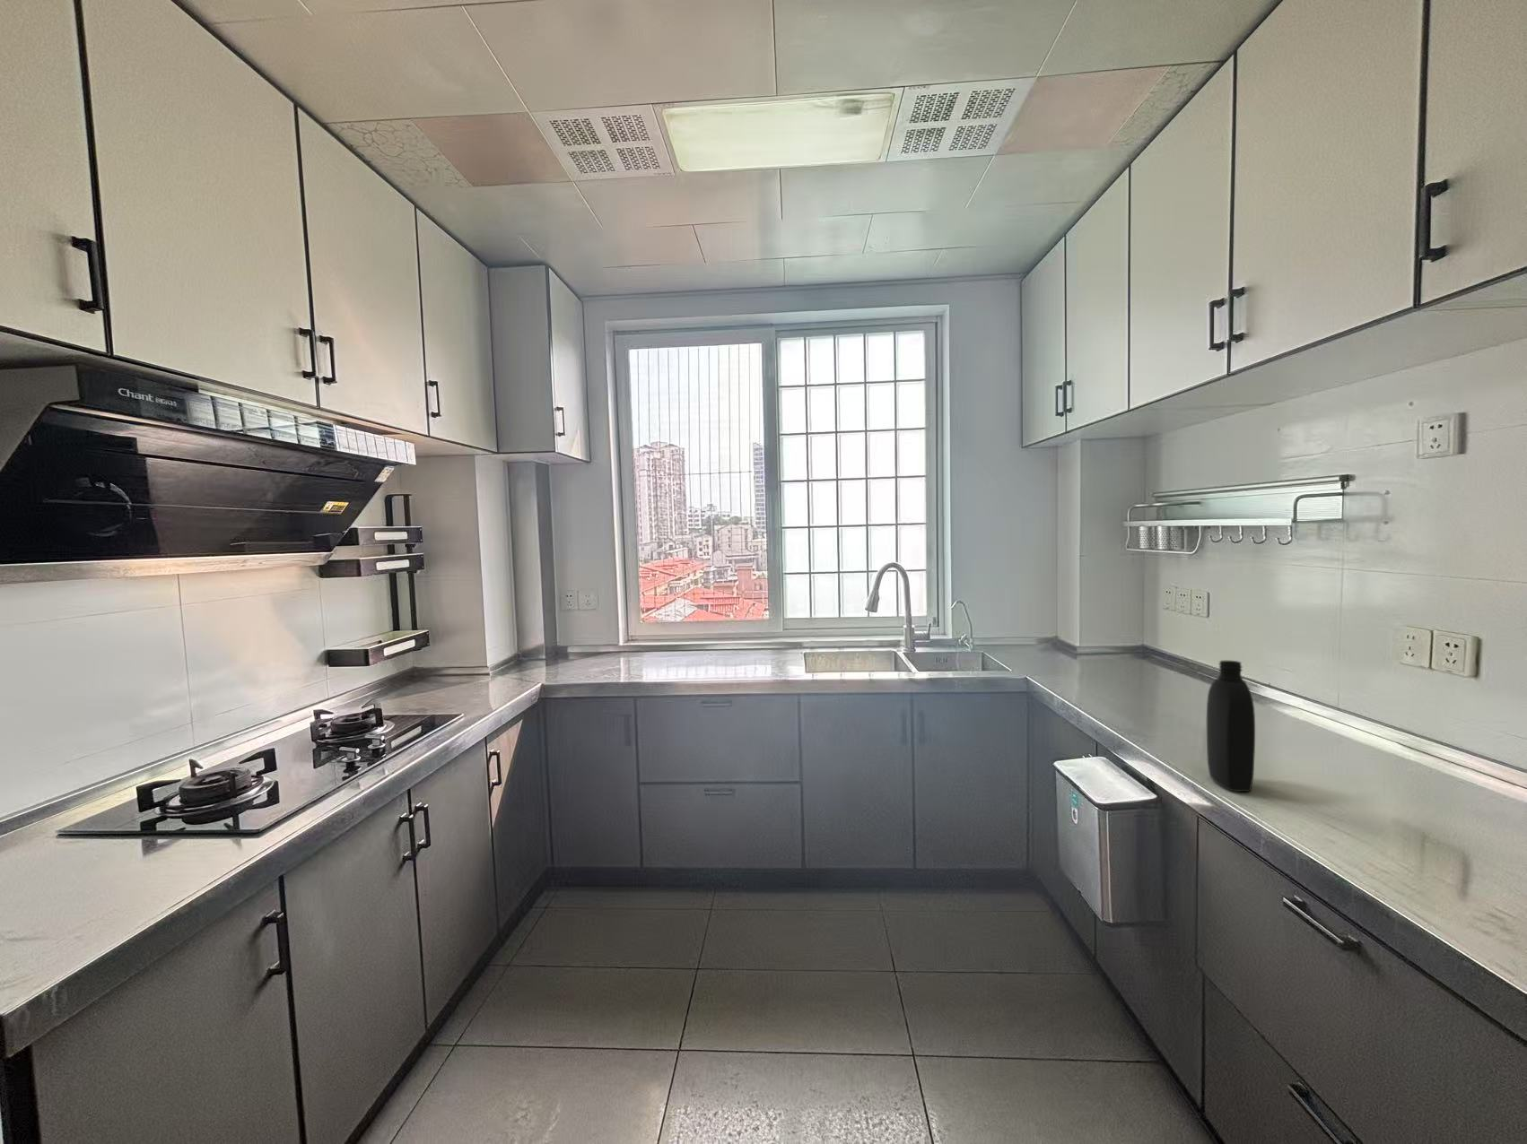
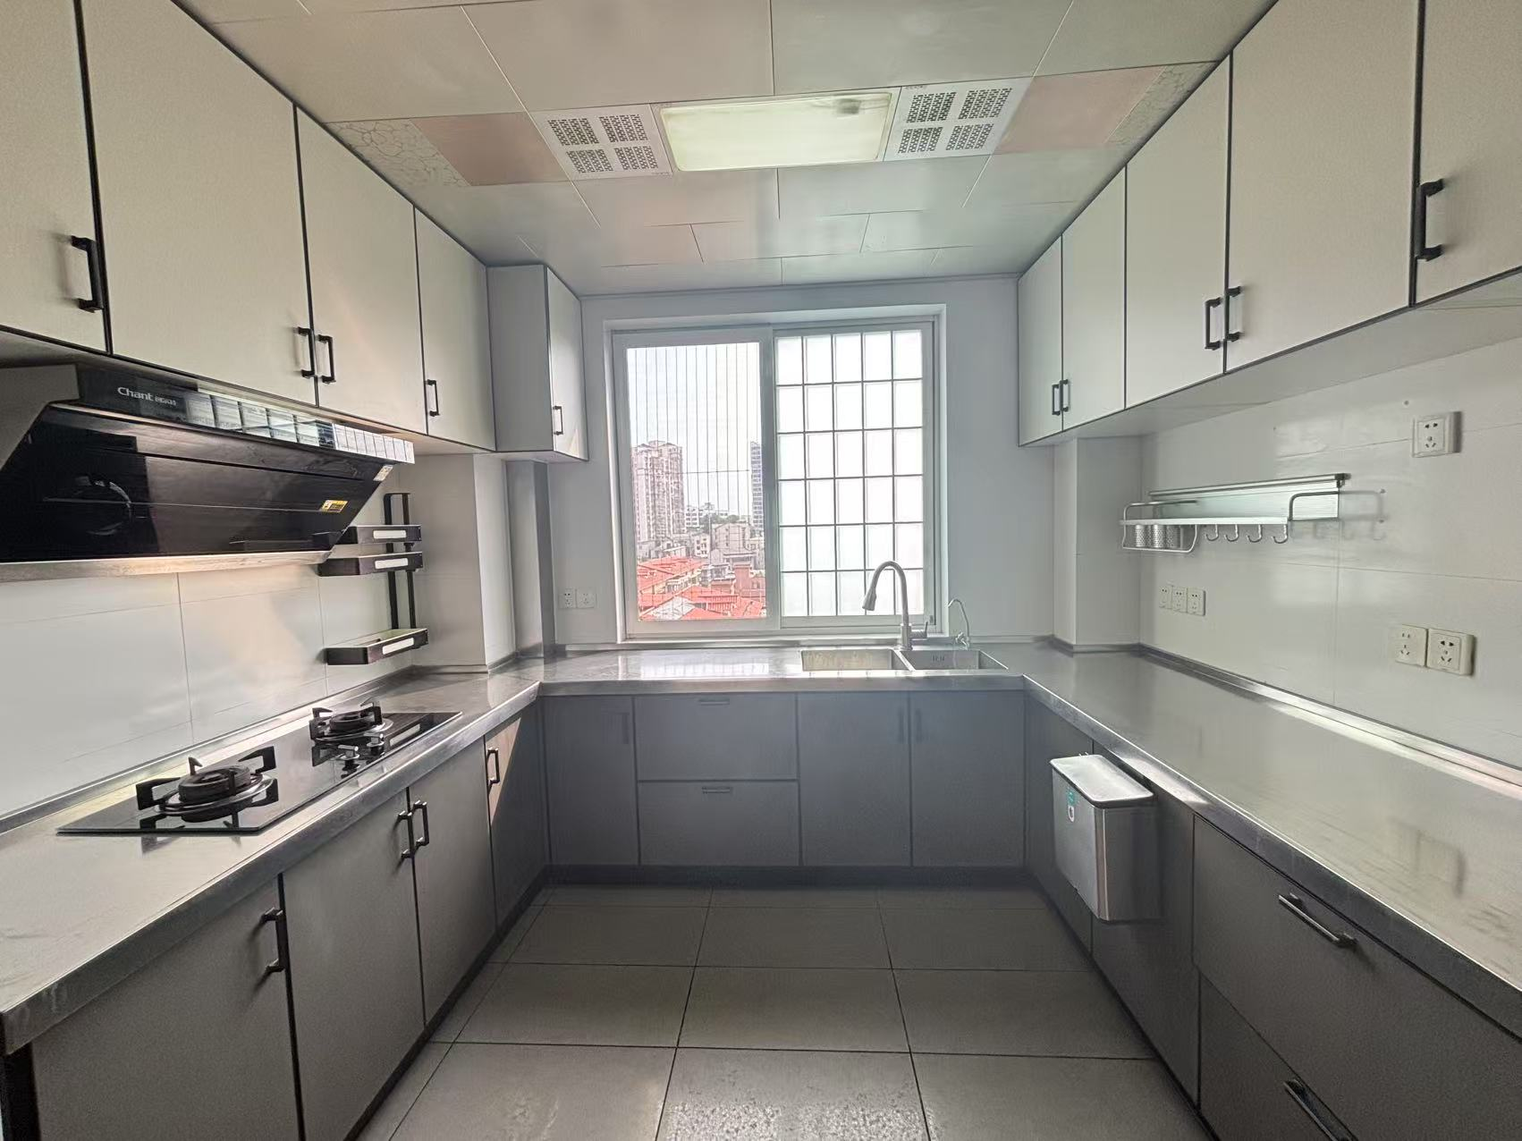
- bottle (1229, 722)
